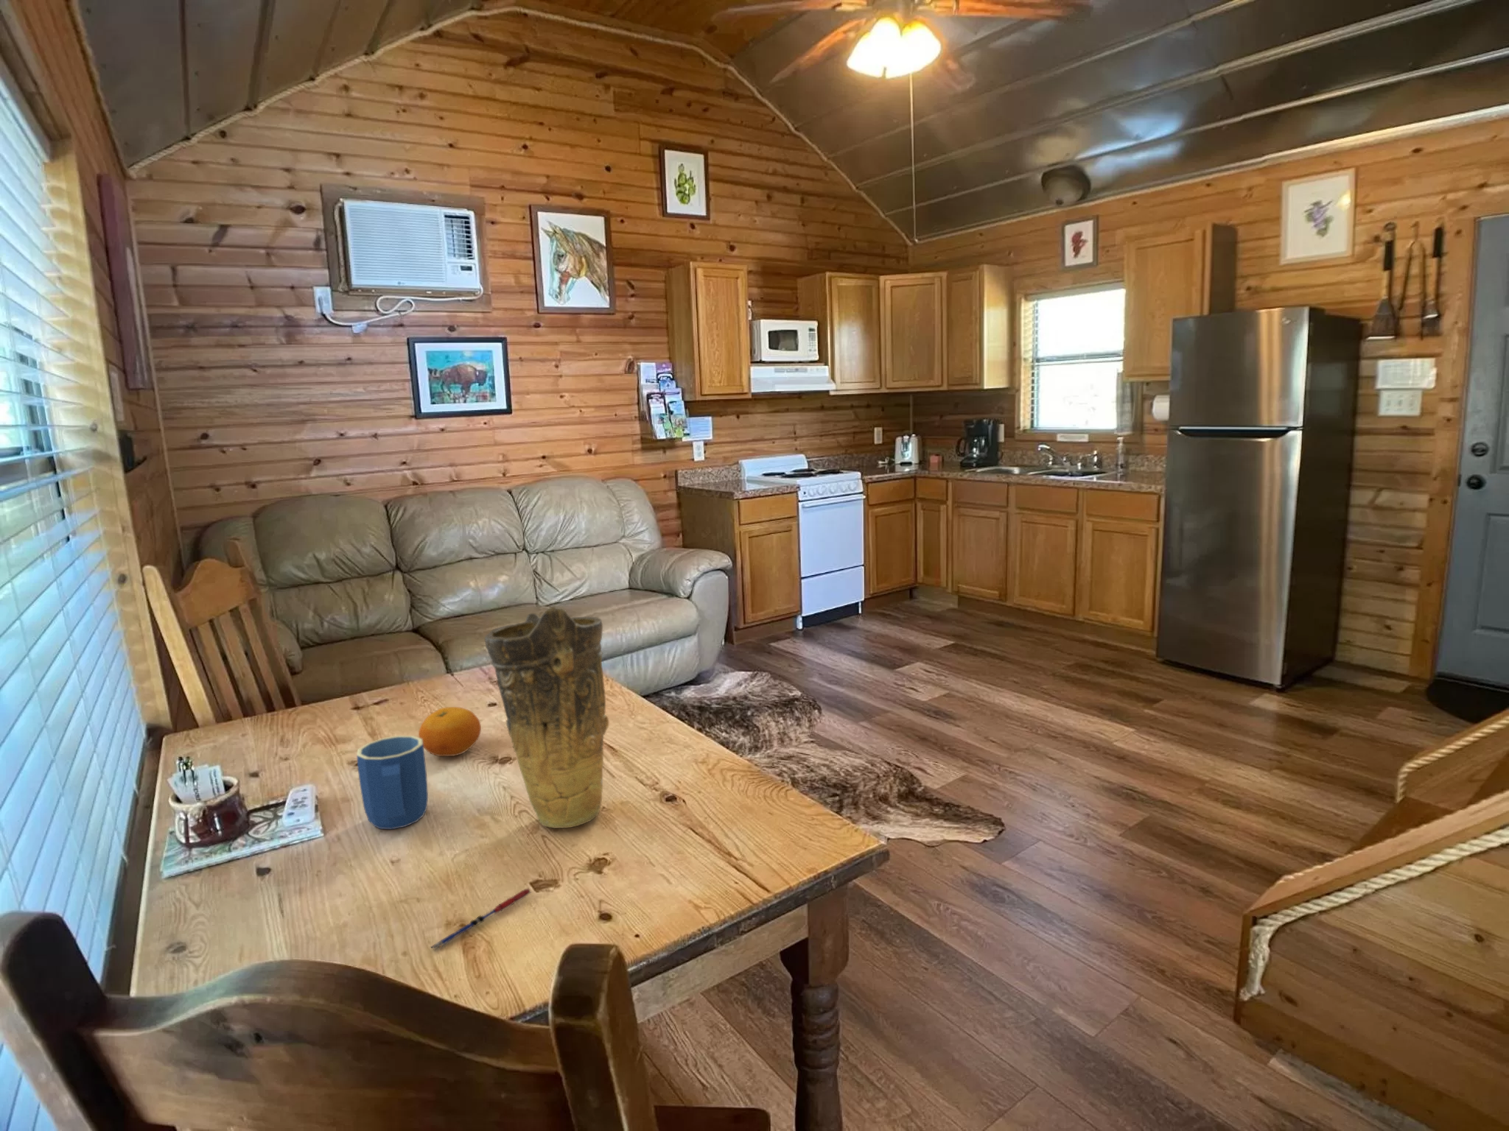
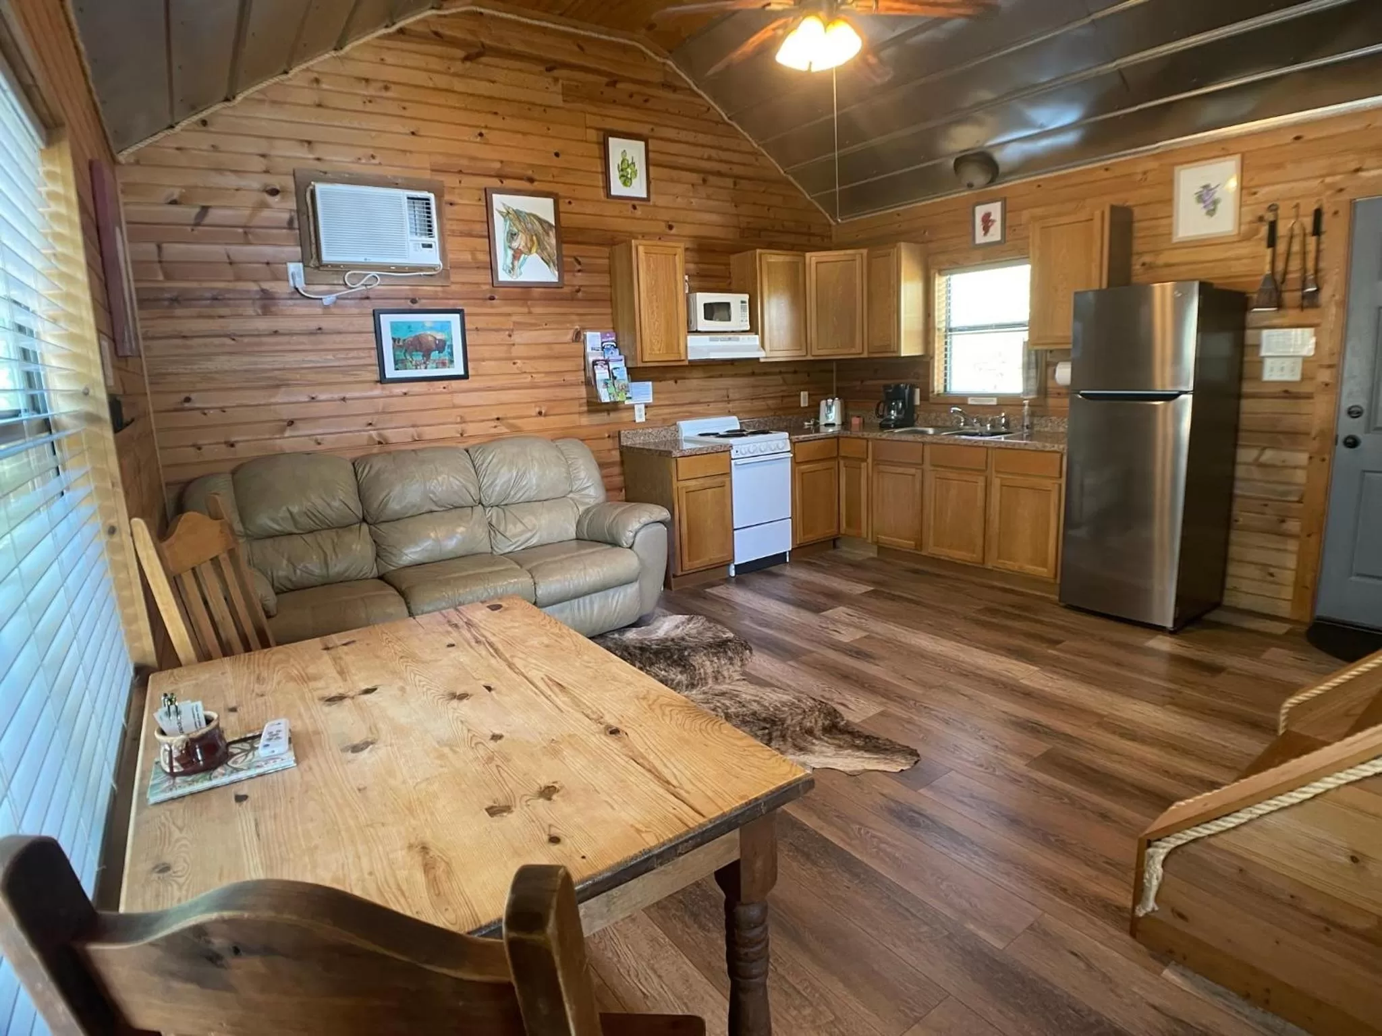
- mug (394, 785)
- fruit (450, 731)
- pen (482, 917)
- vase (551, 708)
